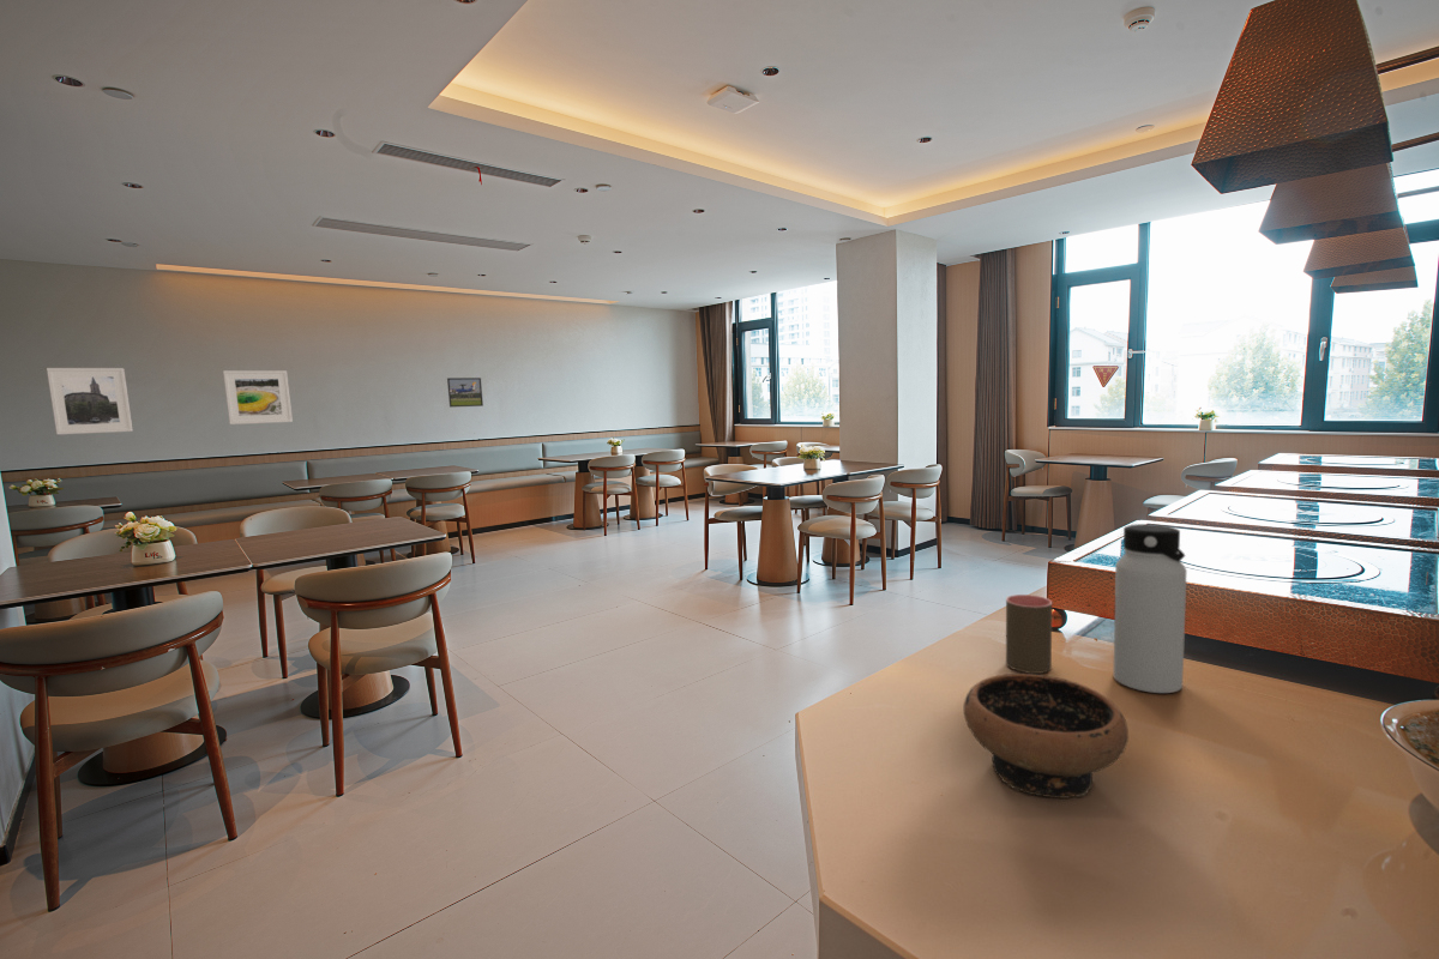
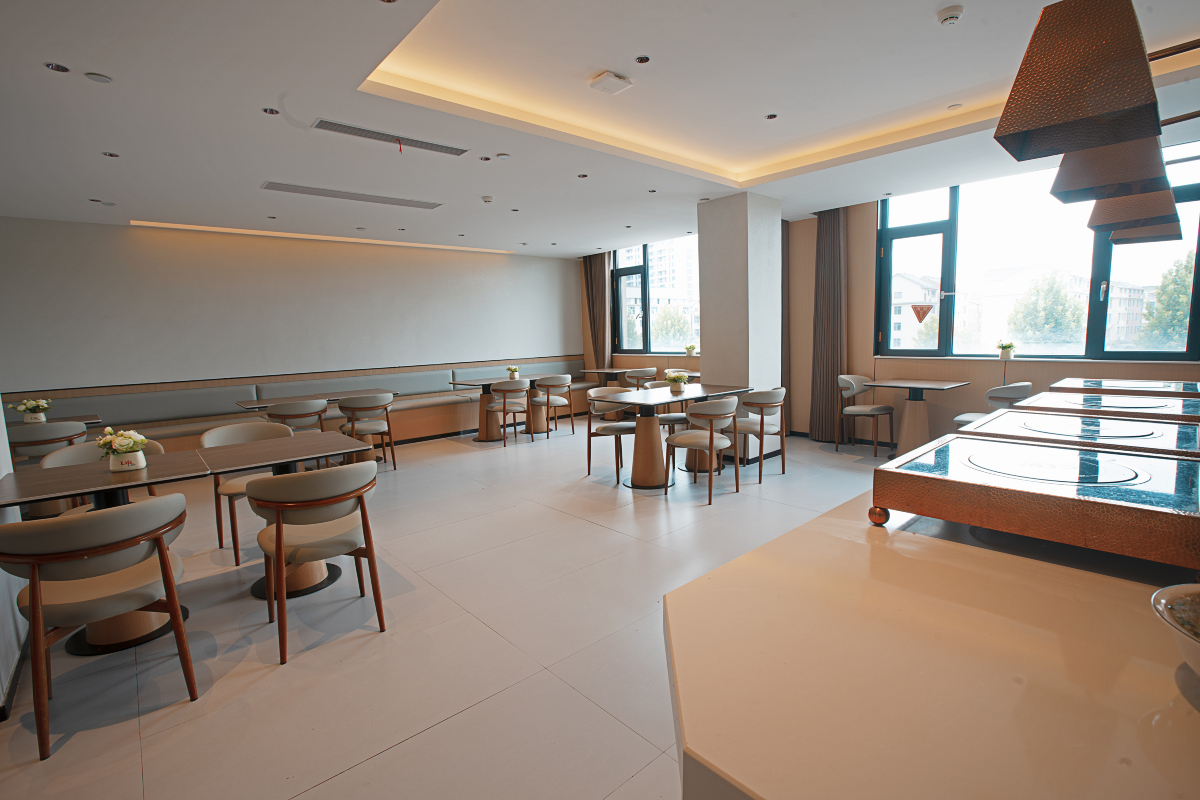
- cup (1028, 633)
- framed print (465, 392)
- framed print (258, 397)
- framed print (90, 400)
- water bottle (1149, 605)
- bowl (1041, 736)
